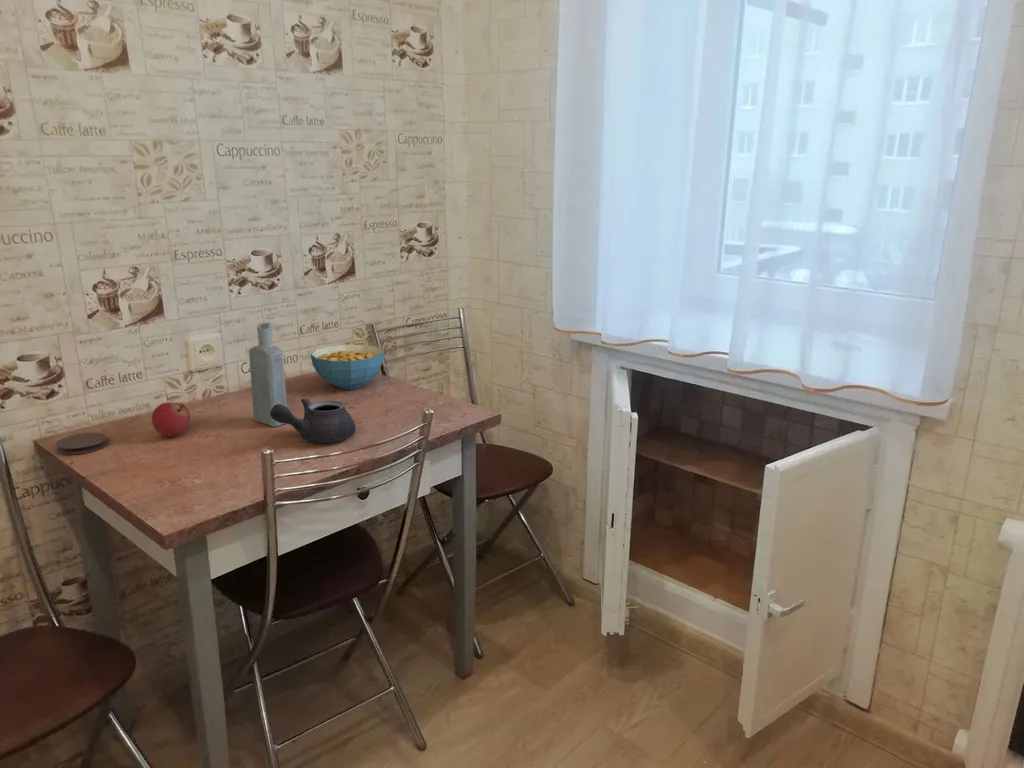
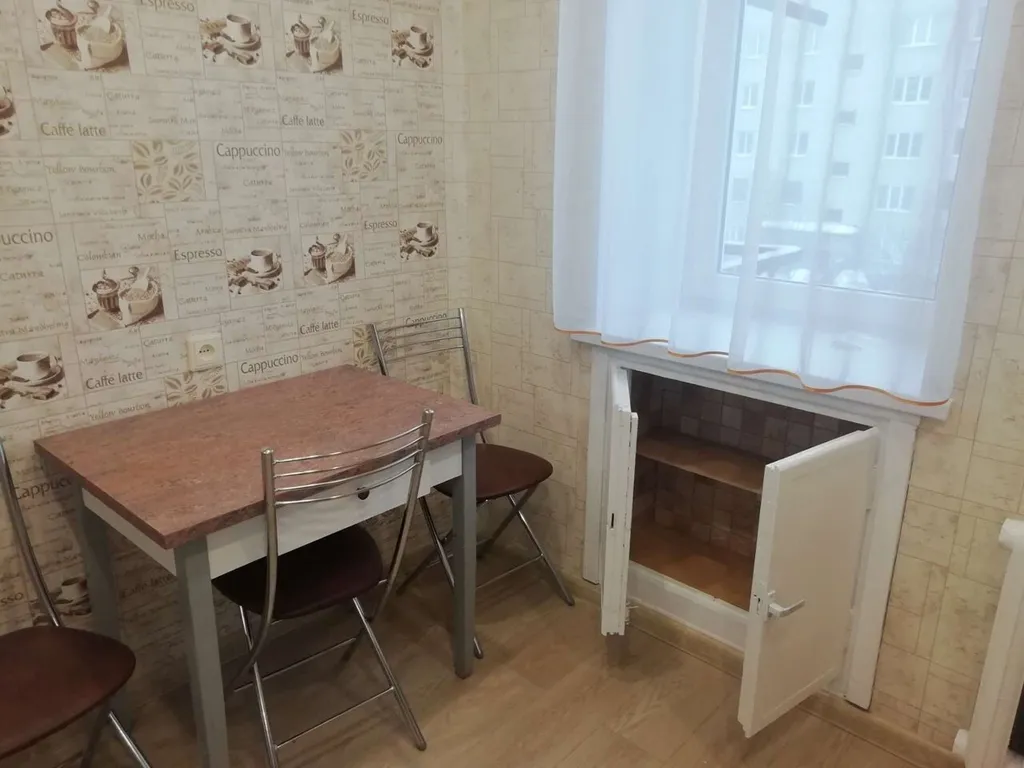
- cereal bowl (348, 369)
- teapot (311, 418)
- fruit (171, 419)
- bottle (267, 372)
- coaster (81, 443)
